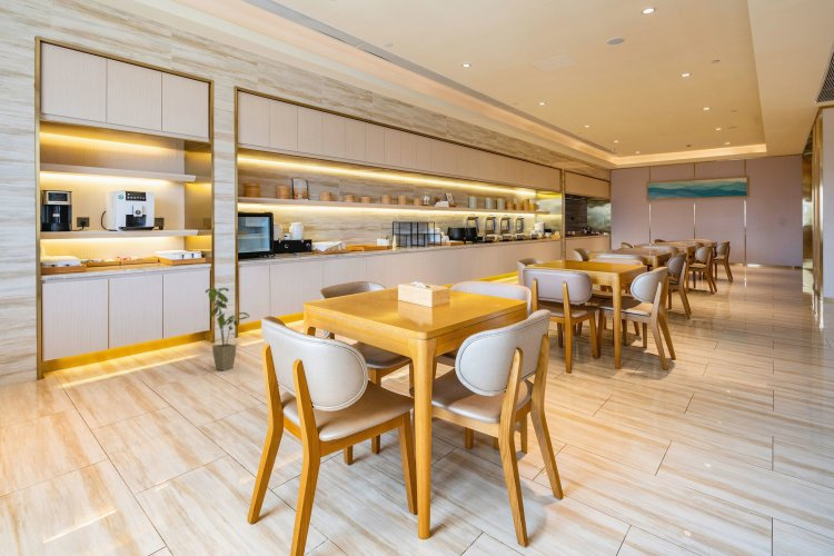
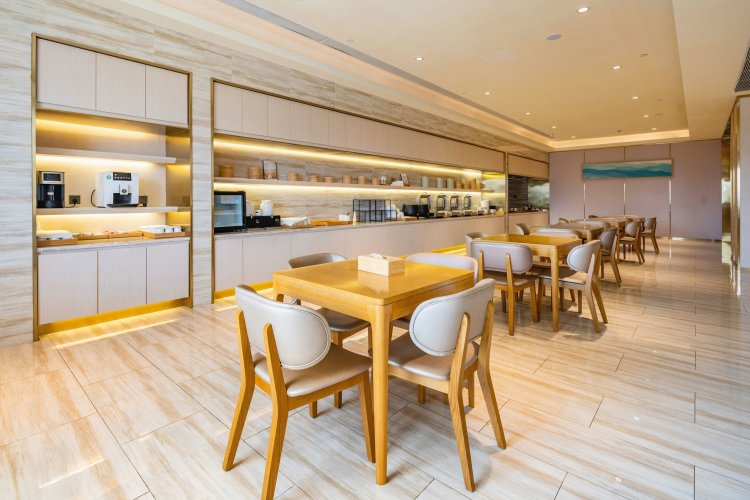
- house plant (222, 328)
